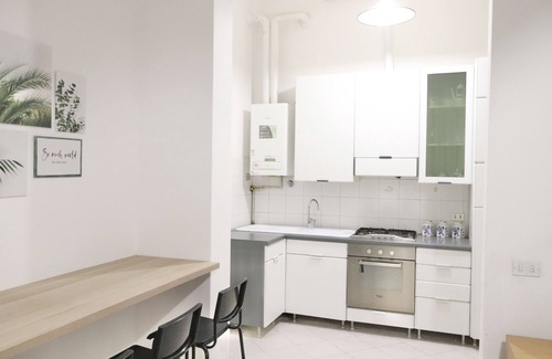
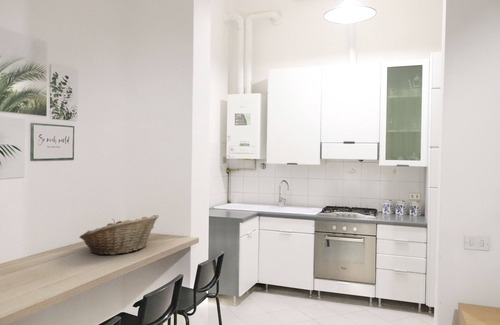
+ fruit basket (121, 232)
